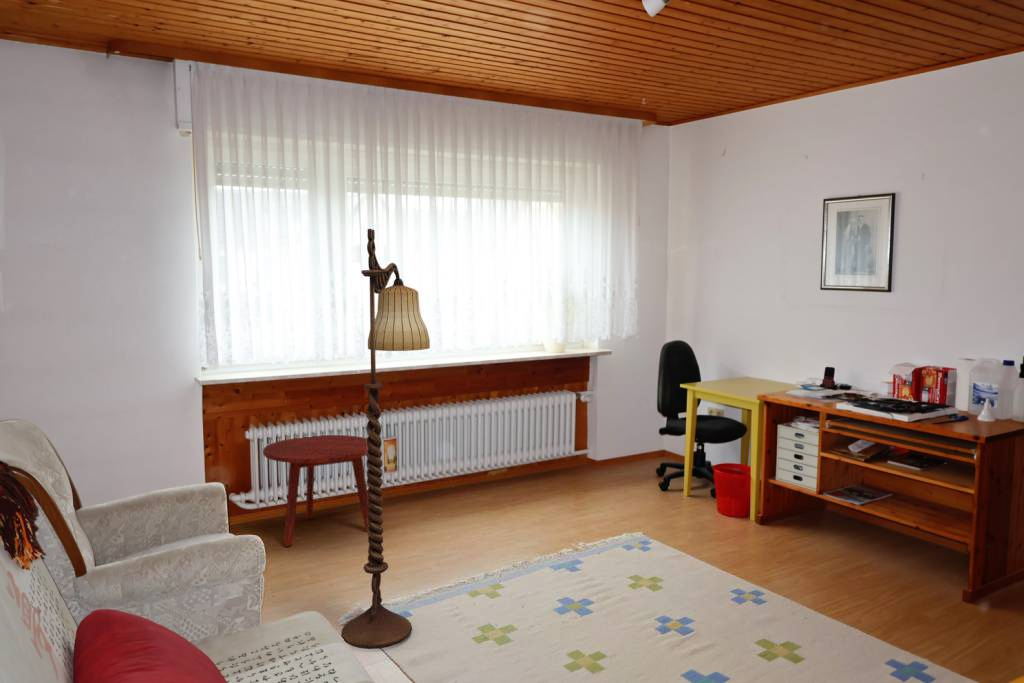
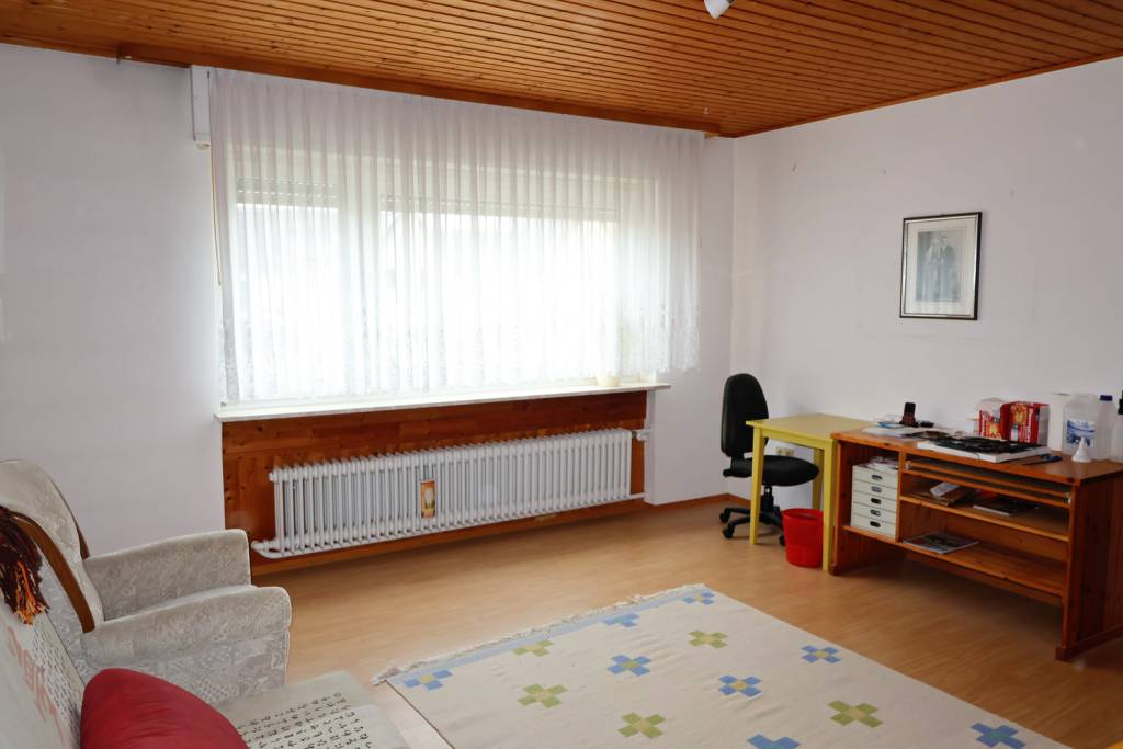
- side table (313, 486)
- floor lamp (380, 425)
